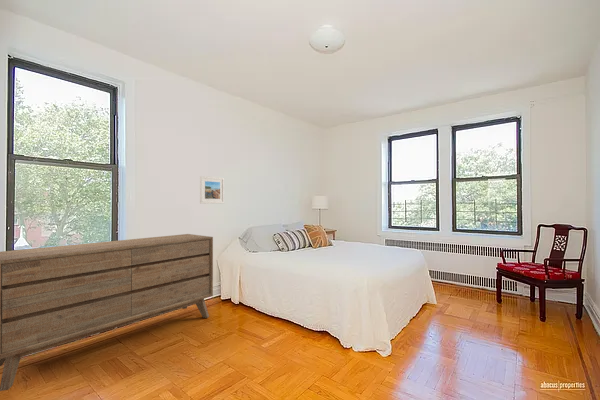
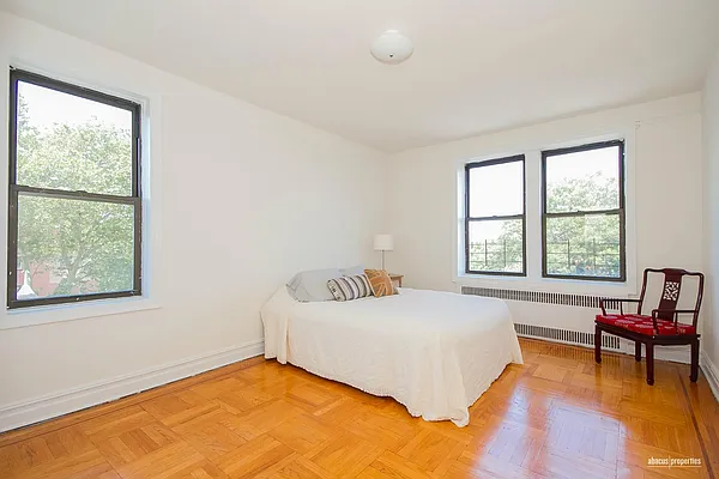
- dresser (120, 290)
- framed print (212, 190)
